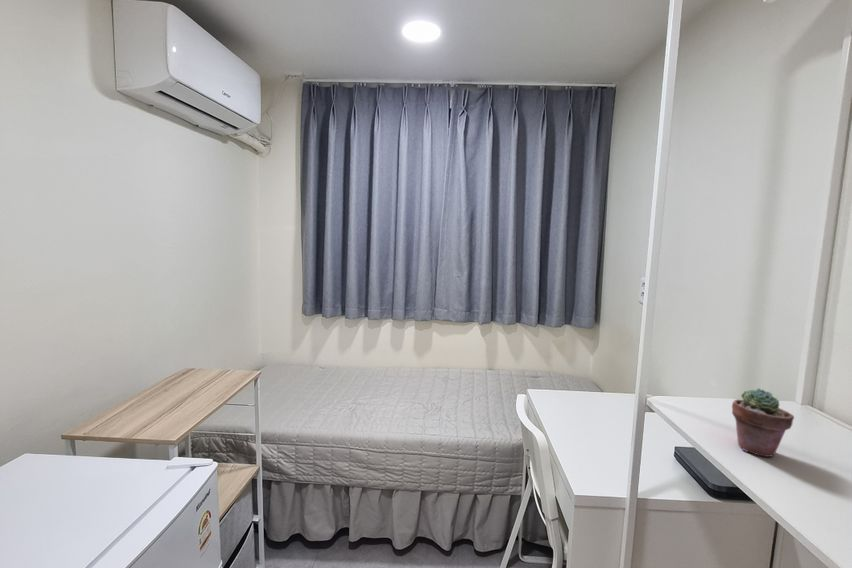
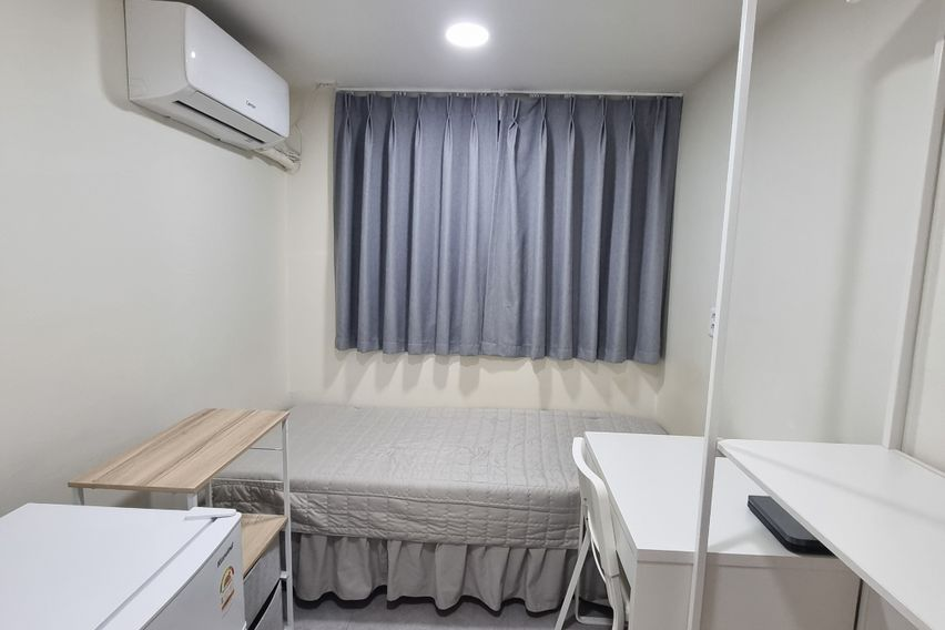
- potted succulent (760, 419)
